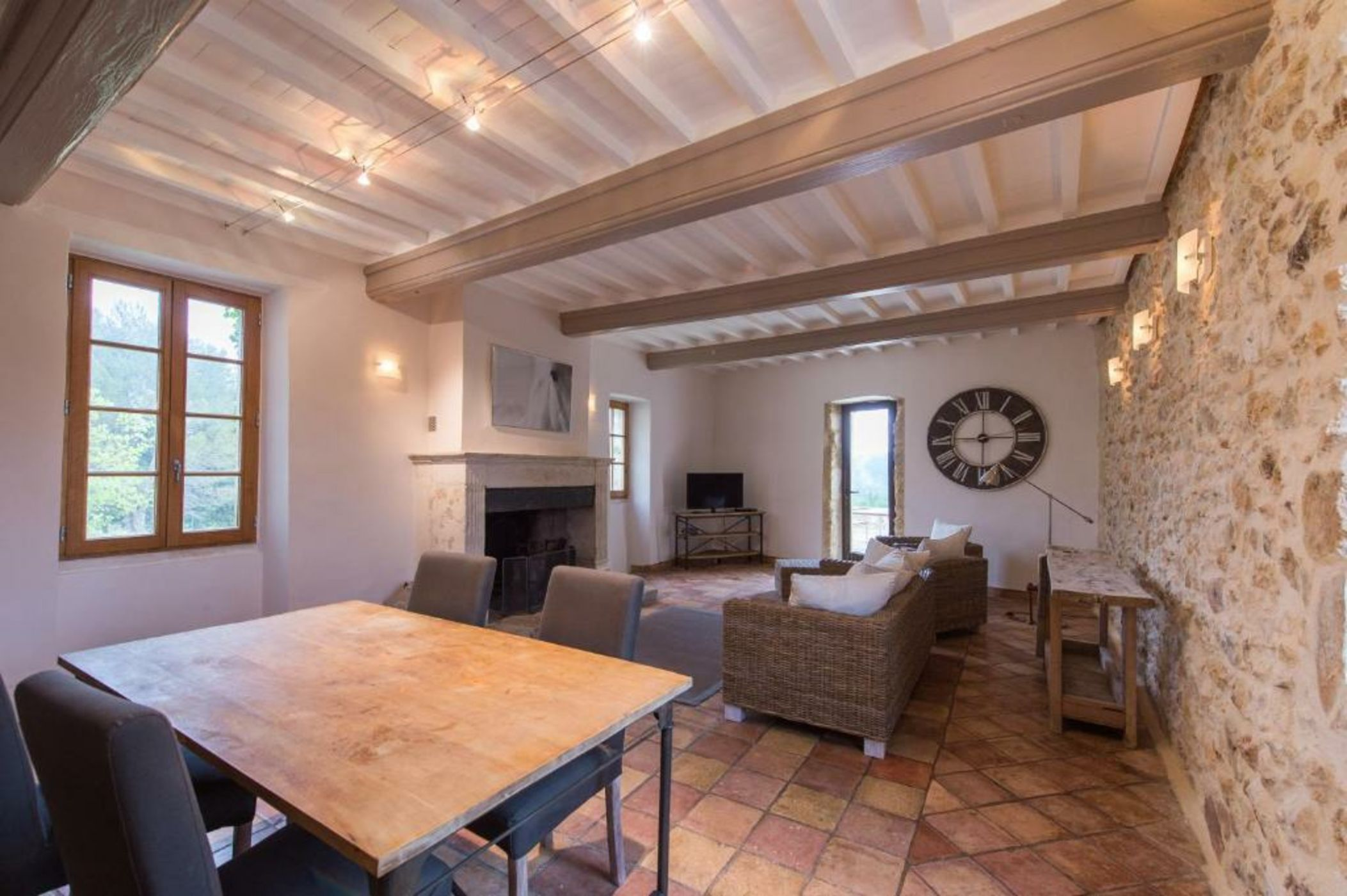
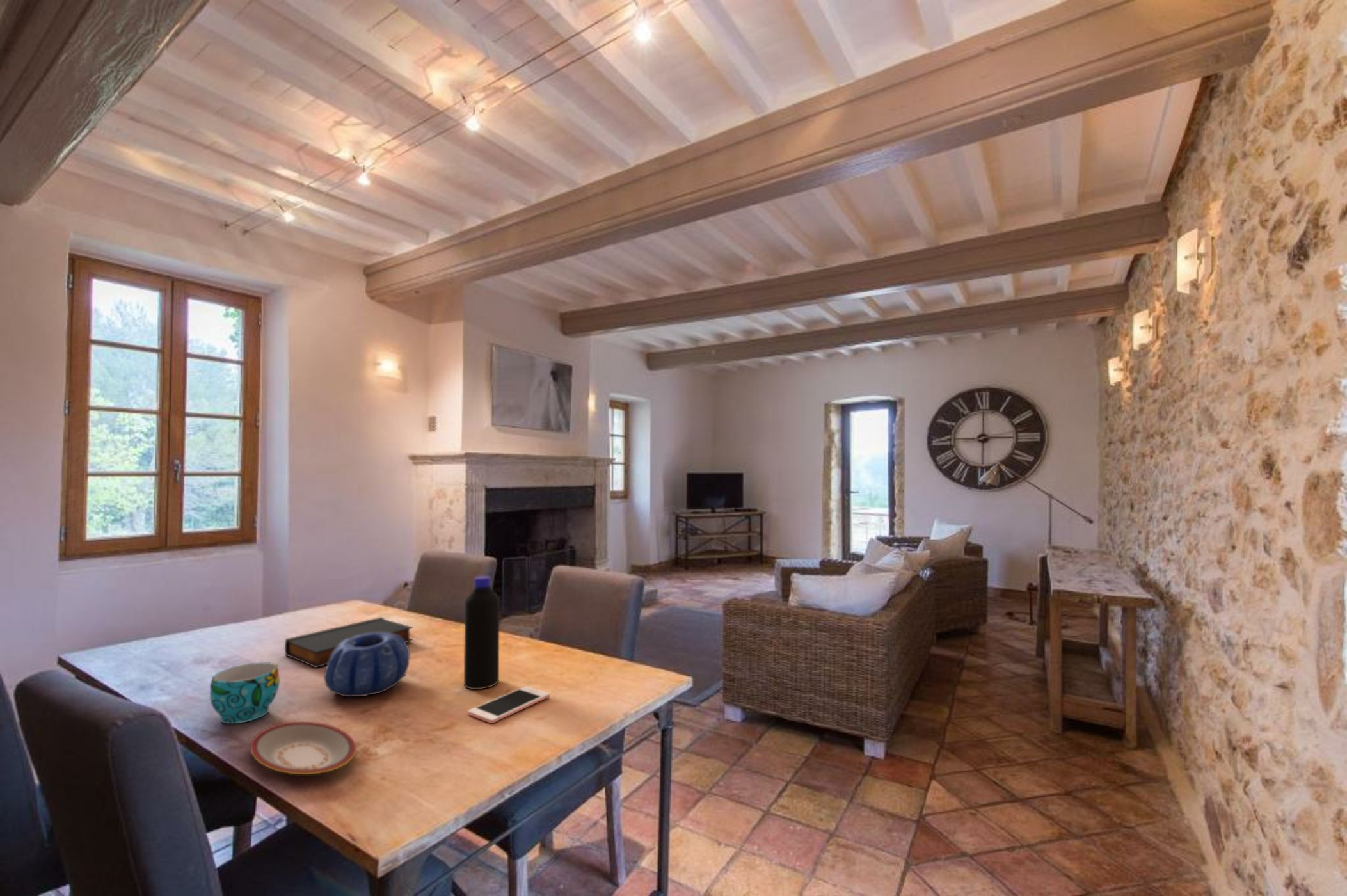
+ cup (241, 694)
+ decorative bowl (369, 662)
+ cell phone (510, 703)
+ bottle (482, 630)
+ book (349, 638)
+ plate (303, 751)
